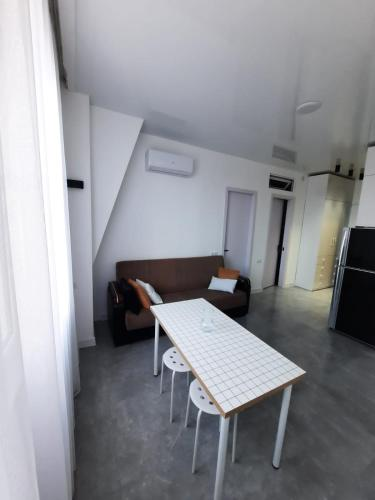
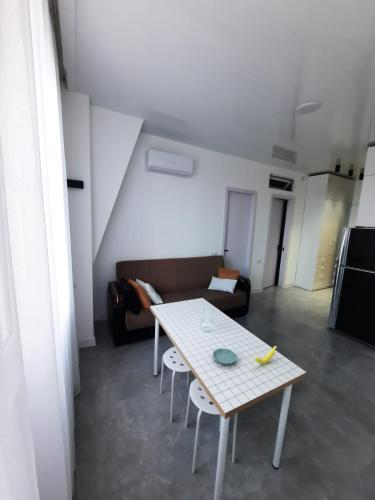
+ saucer (224, 357)
+ banana (266, 356)
